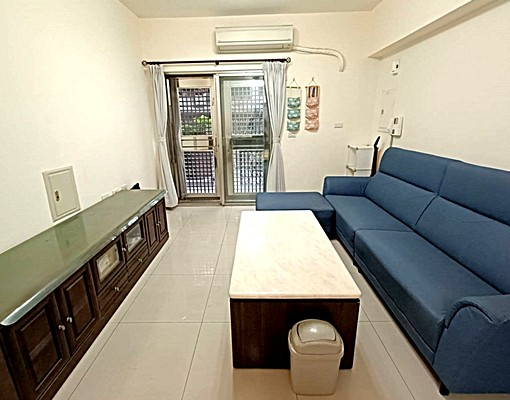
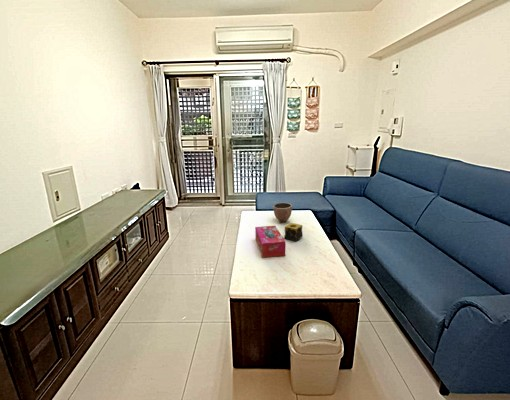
+ tissue box (269, 240)
+ candle (293, 231)
+ decorative bowl (282, 213)
